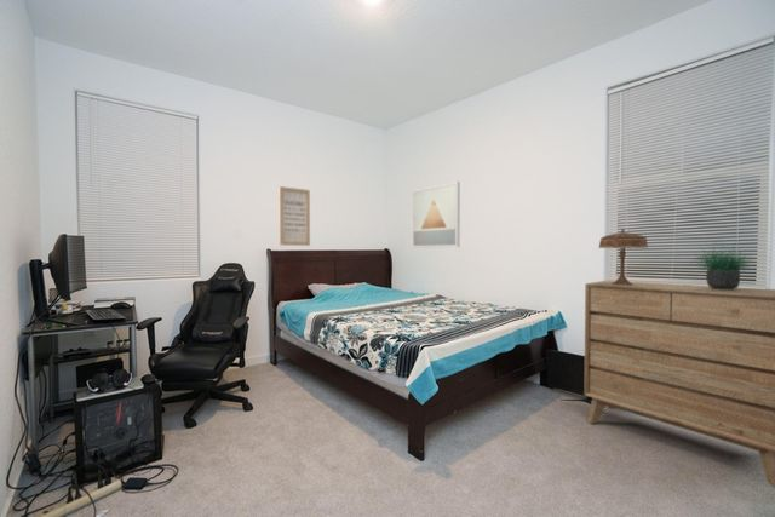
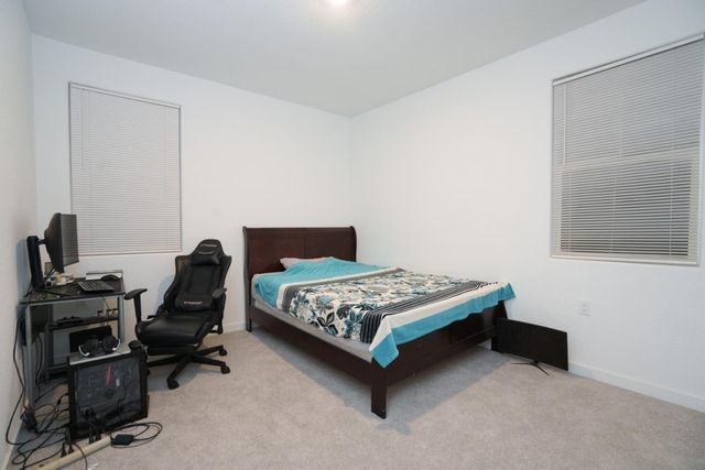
- wall art (434, 217)
- potted plant (722, 260)
- dresser (677, 362)
- wall art (294, 217)
- table lamp (622, 255)
